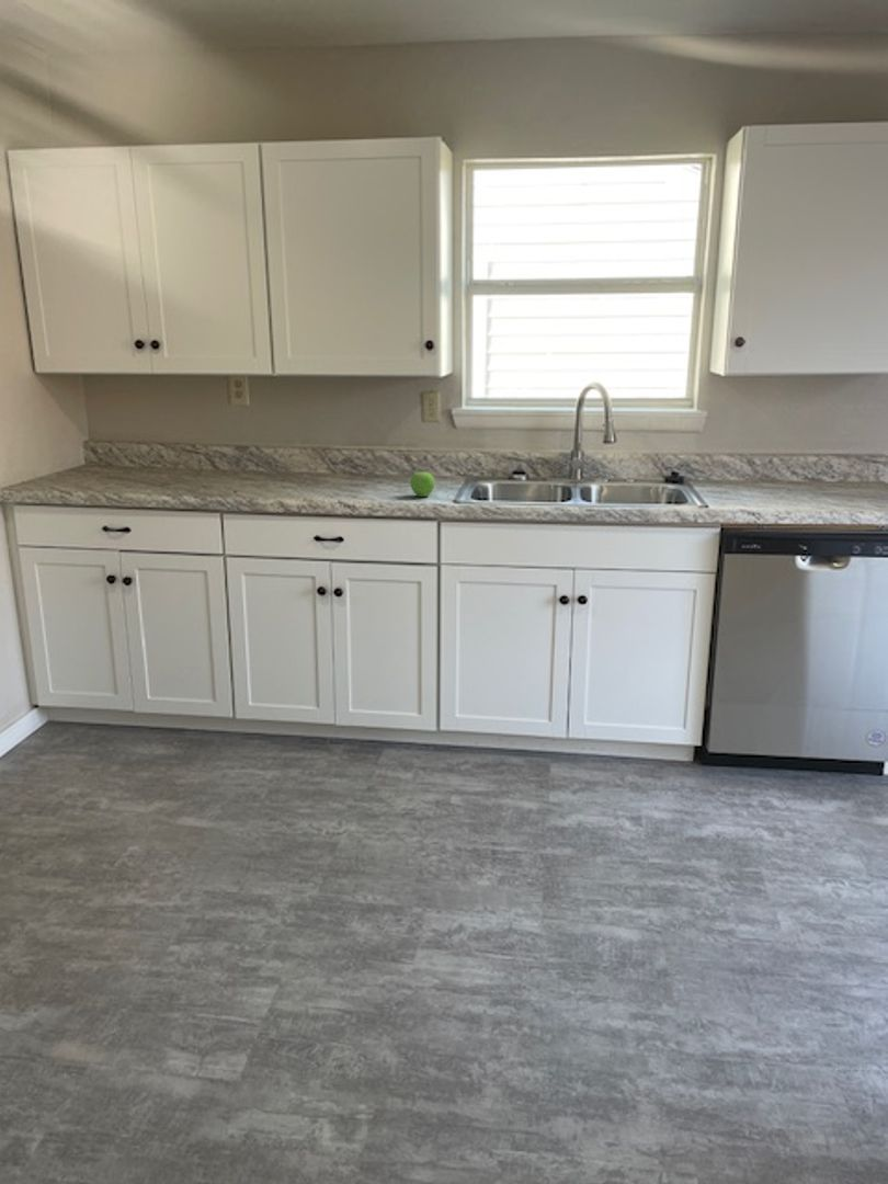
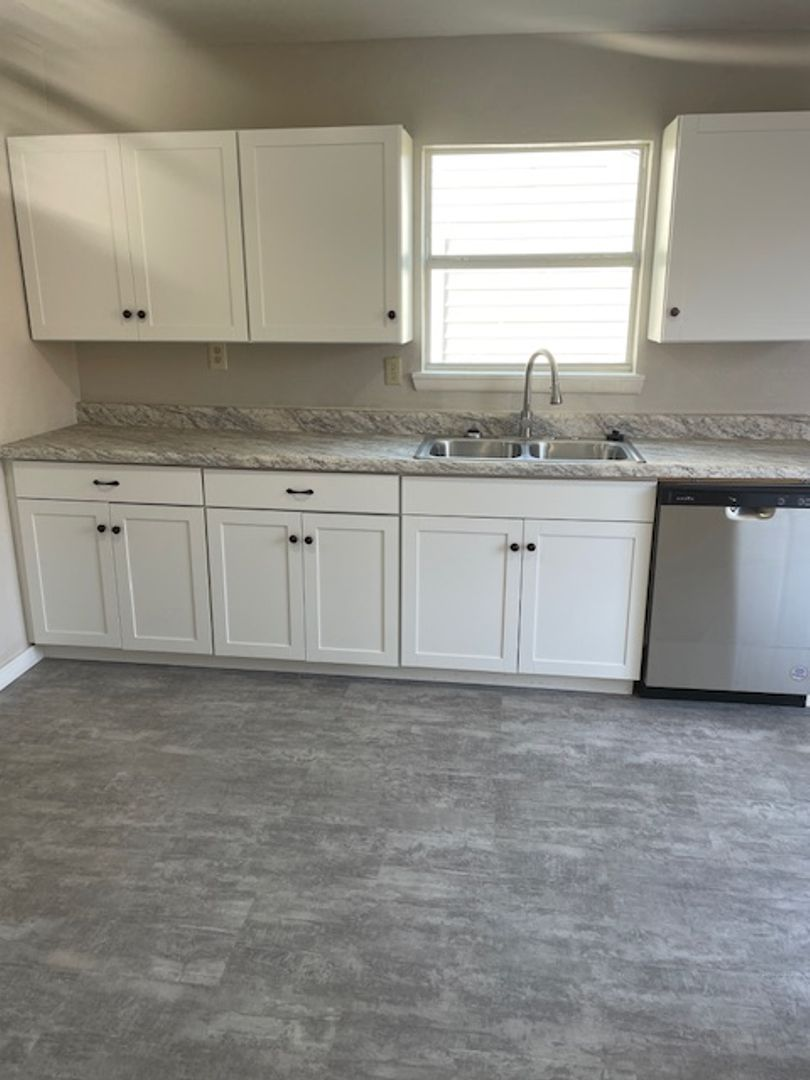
- fruit (422, 483)
